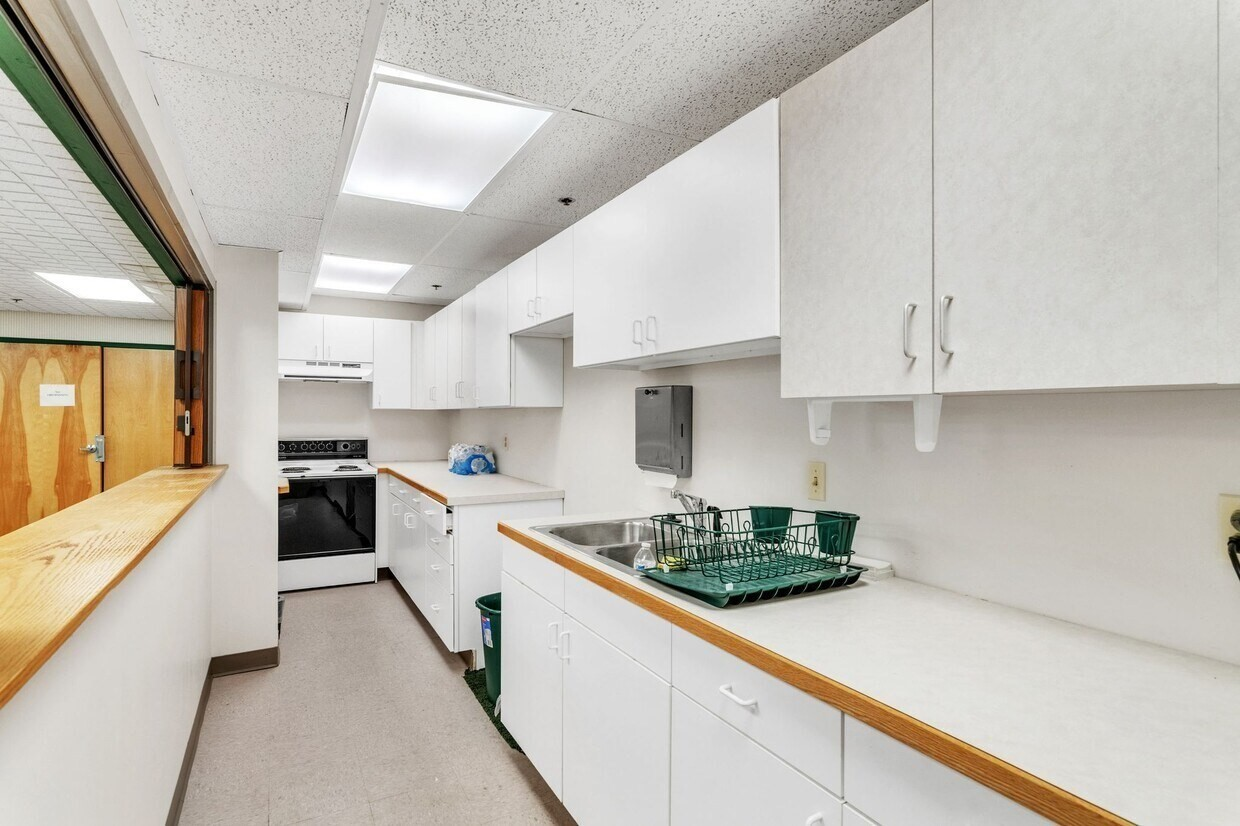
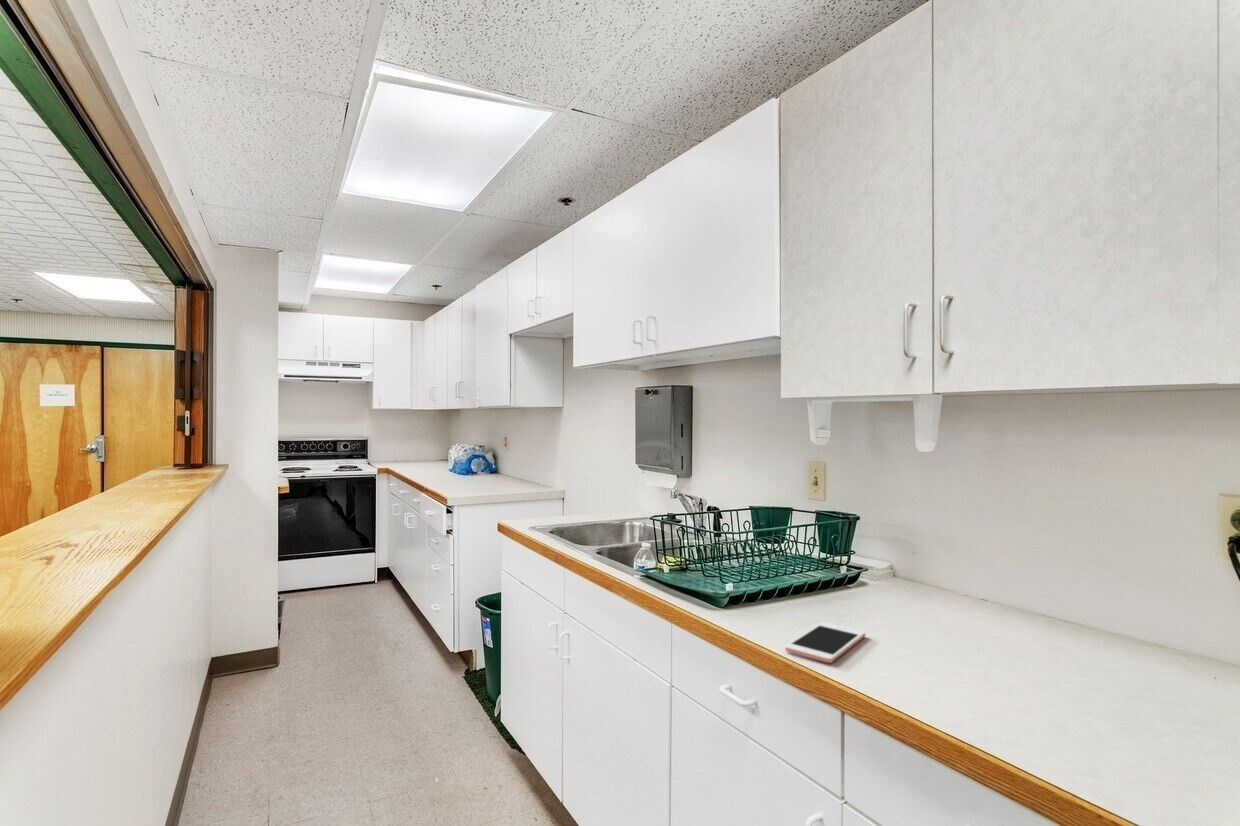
+ cell phone (826, 641)
